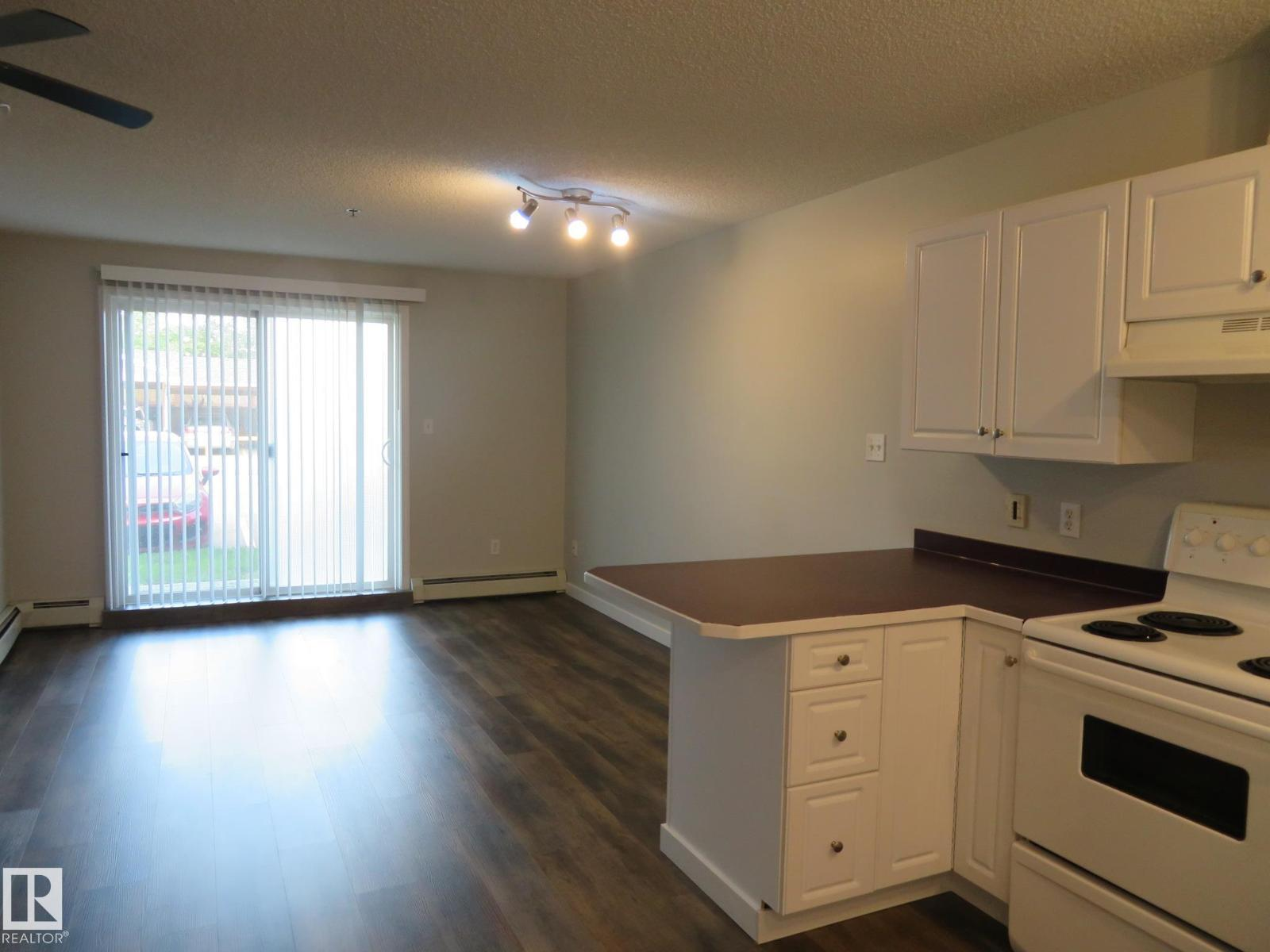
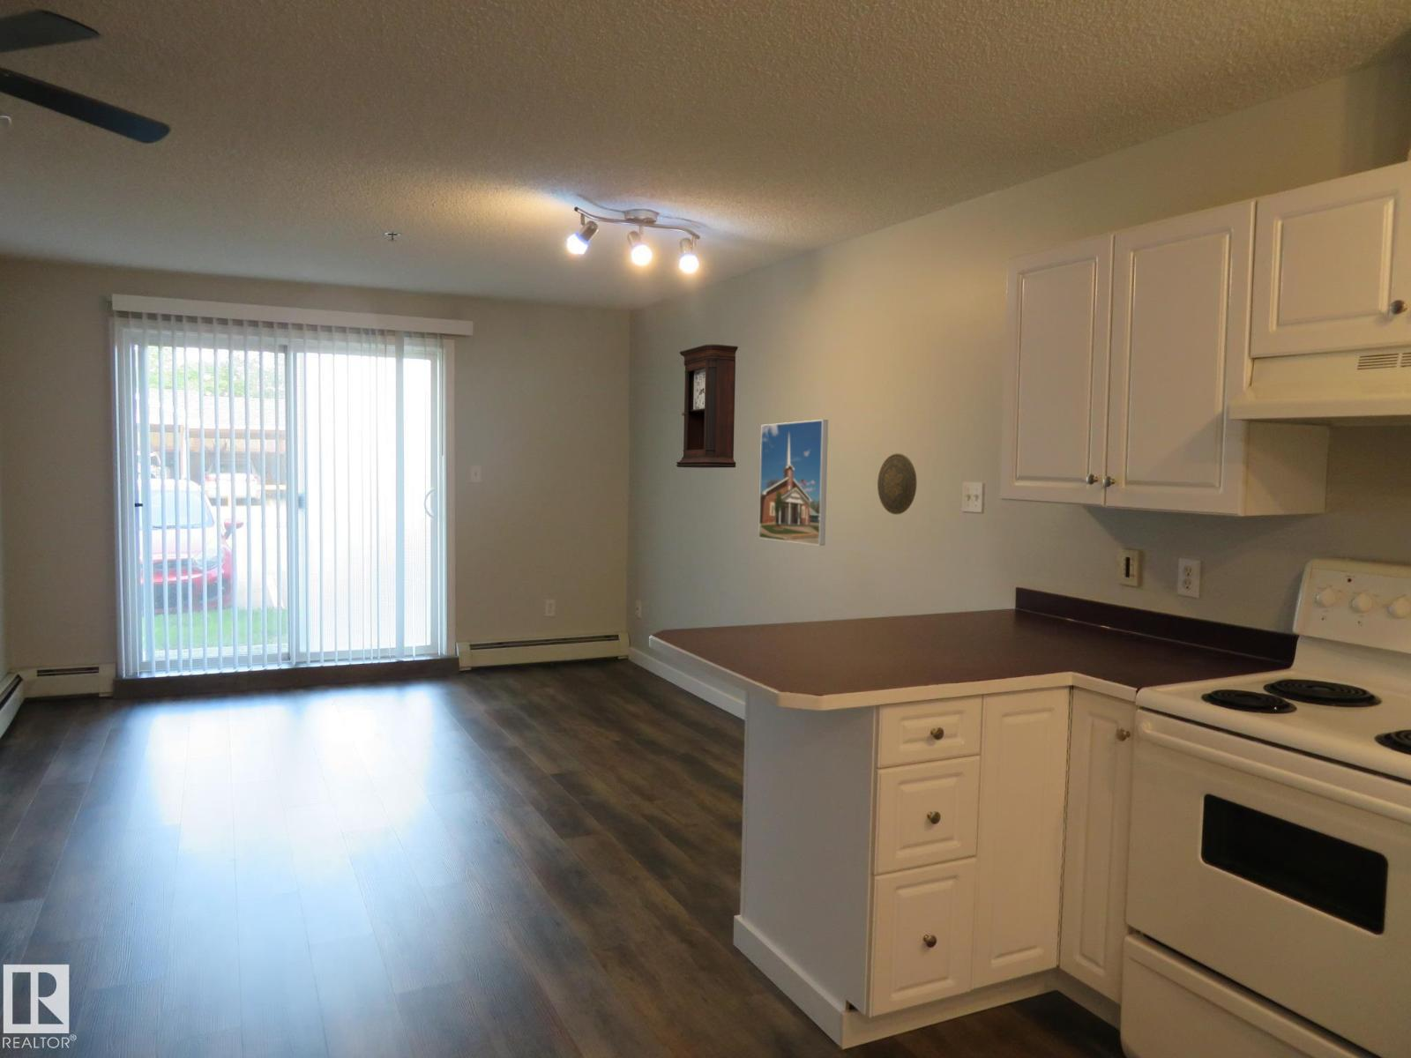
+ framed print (791, 482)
+ pendulum clock (703, 408)
+ decorative plate (894, 483)
